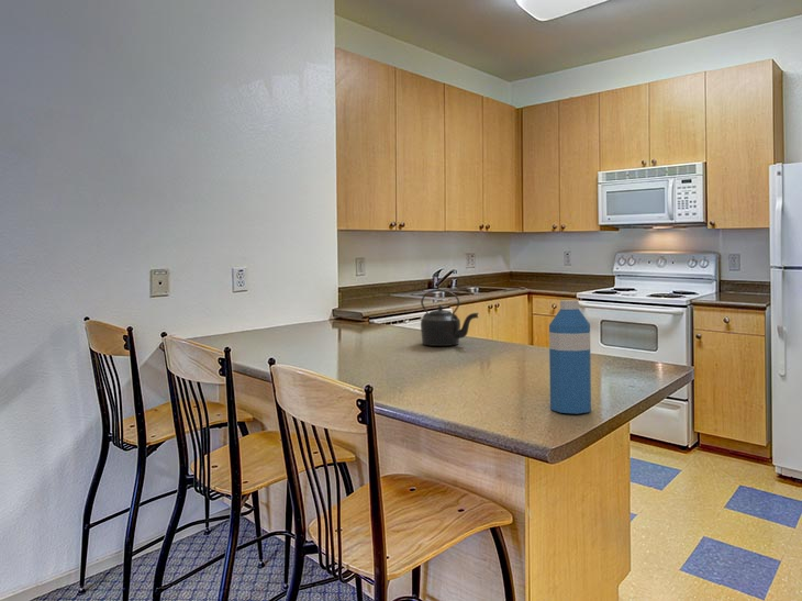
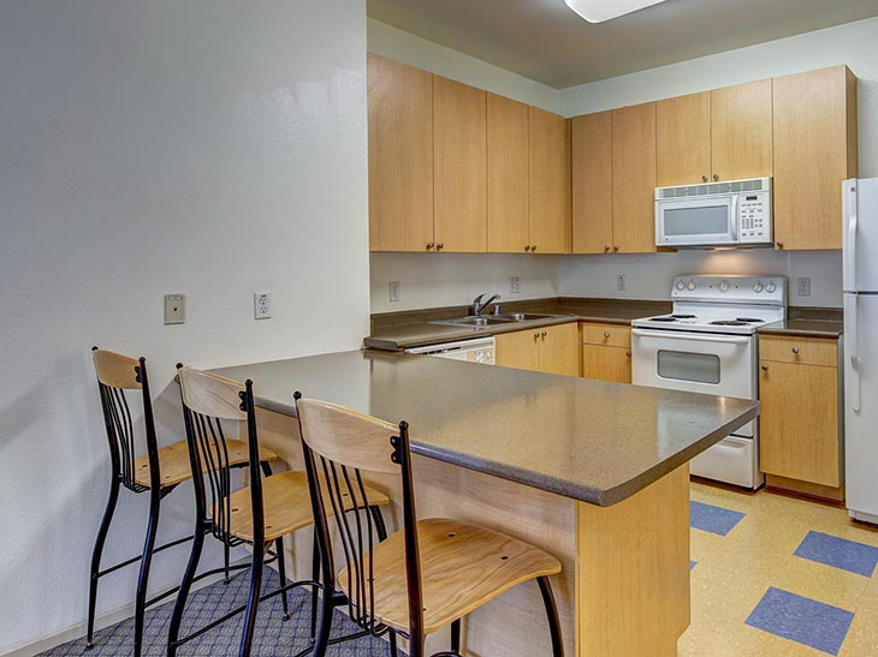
- water bottle (569, 355)
- kettle (449, 316)
